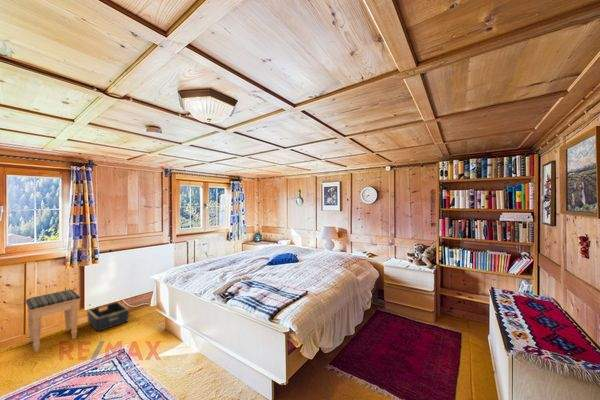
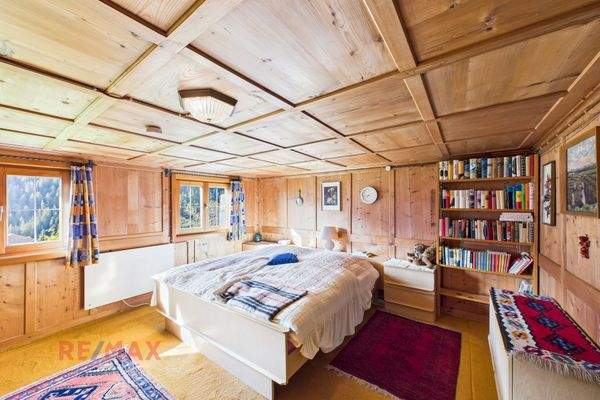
- basket (108, 315)
- footstool (52, 313)
